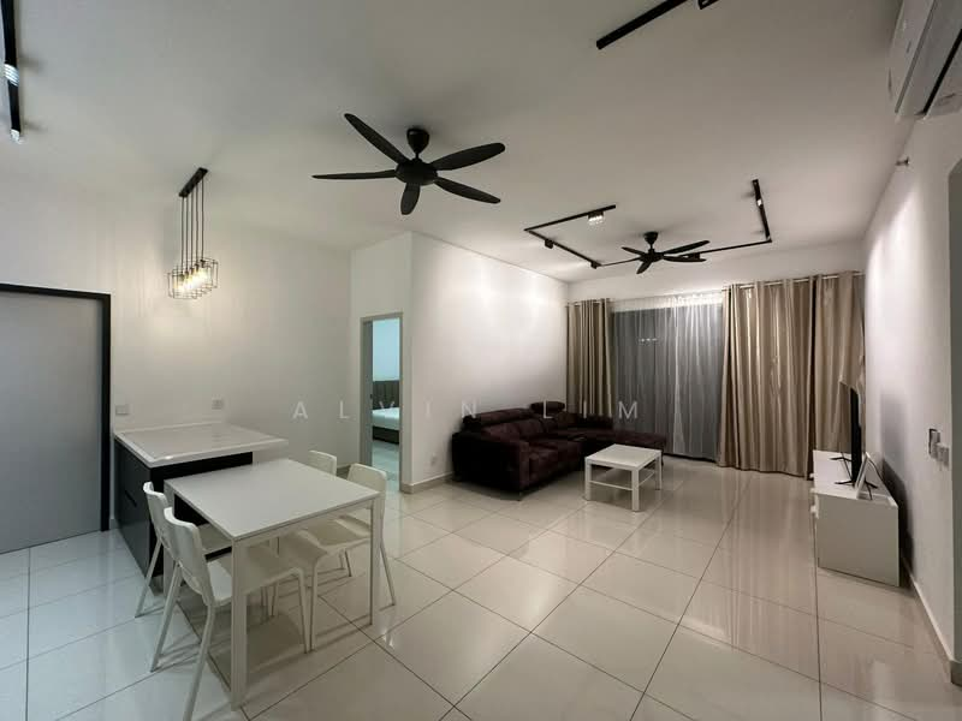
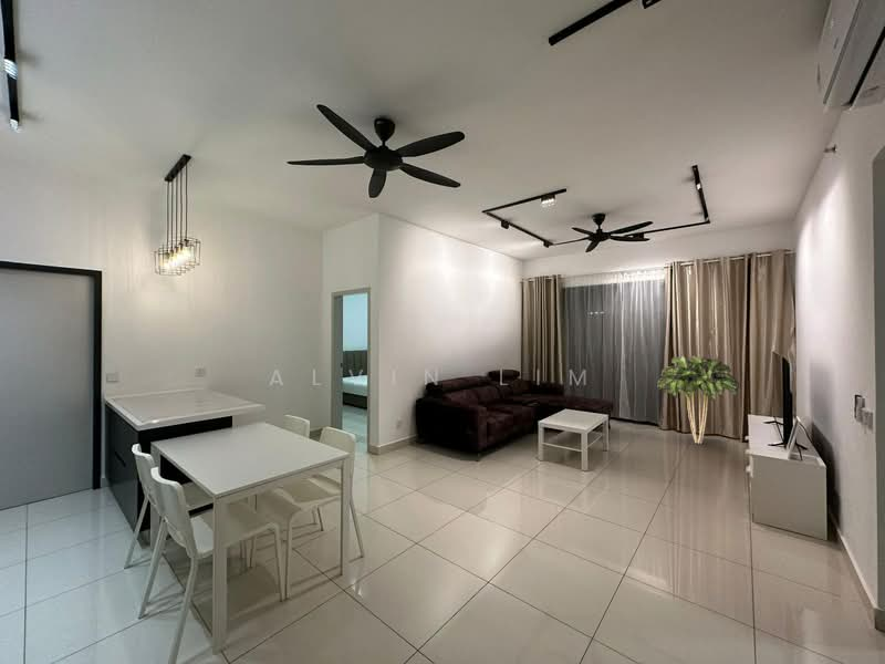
+ indoor plant (699, 398)
